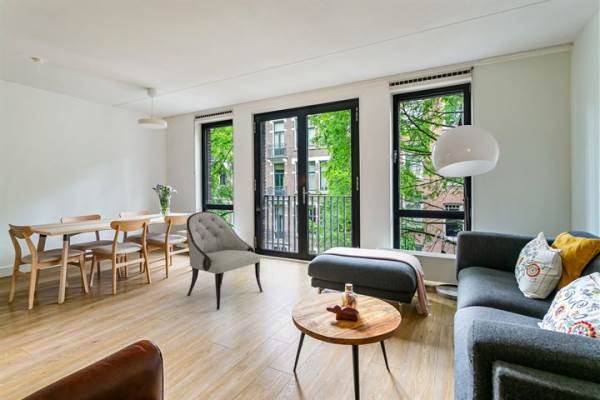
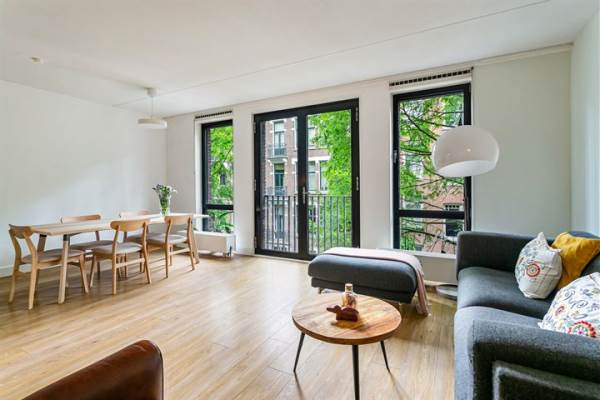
- armchair (220, 253)
